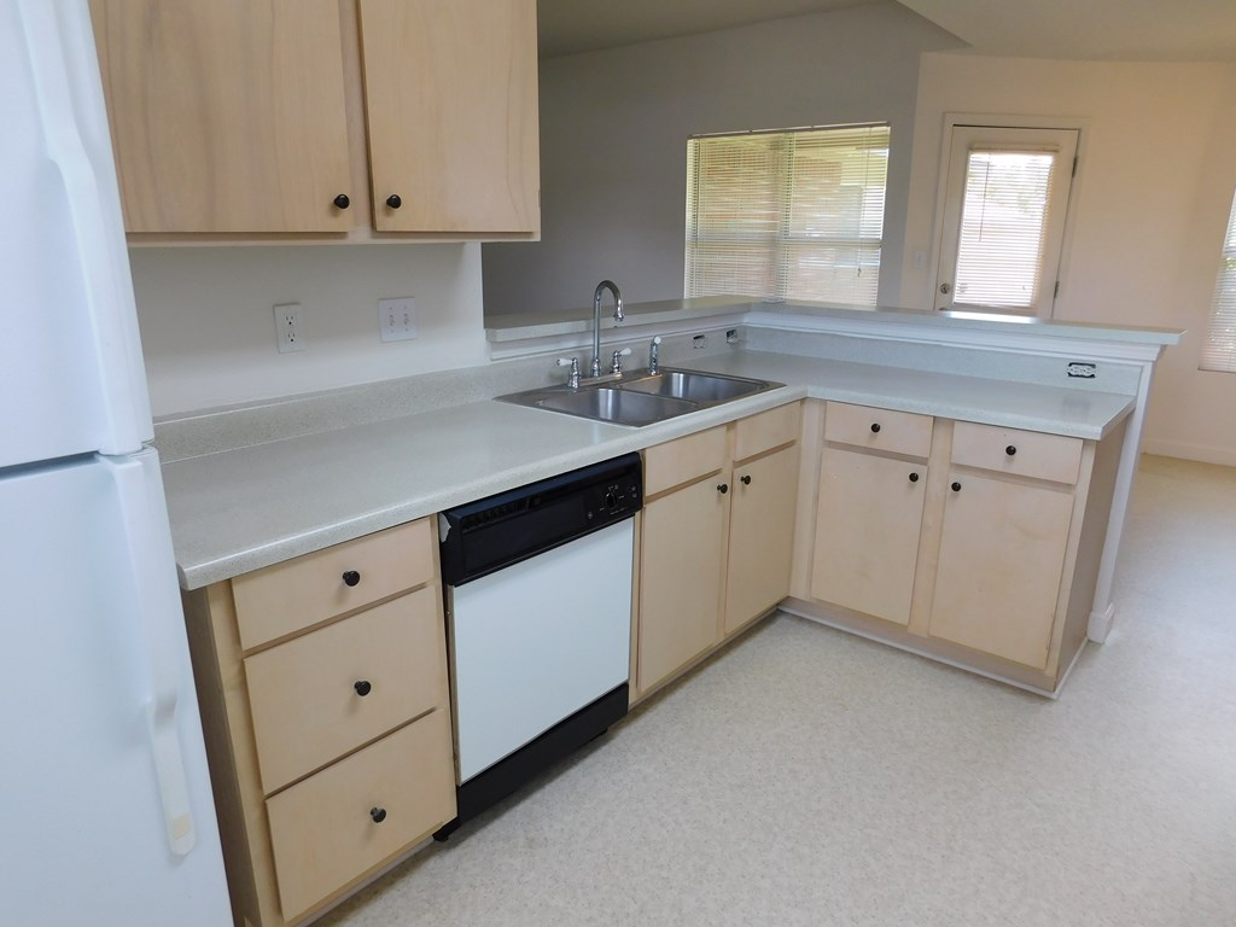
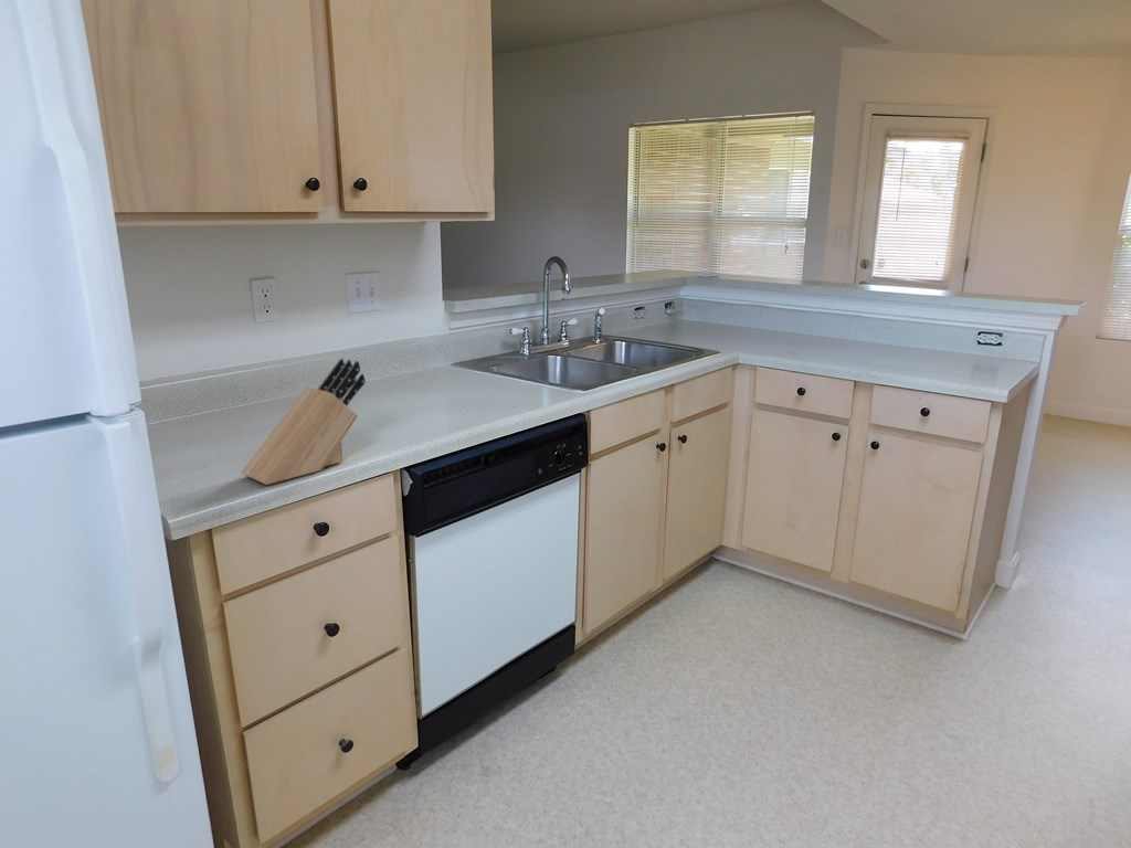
+ knife block (307, 416)
